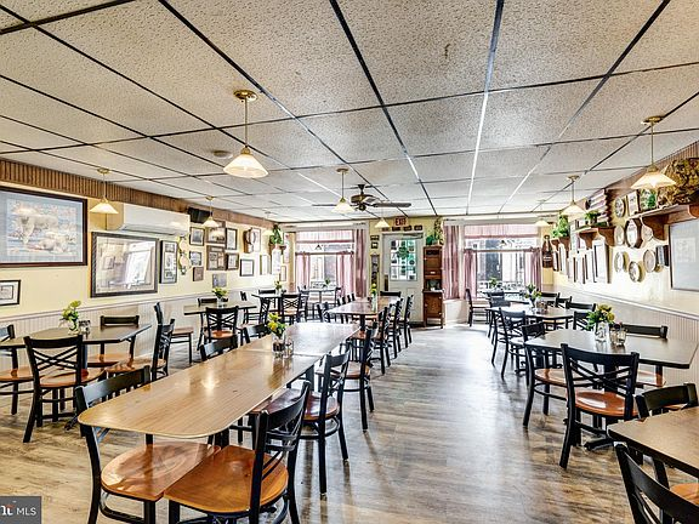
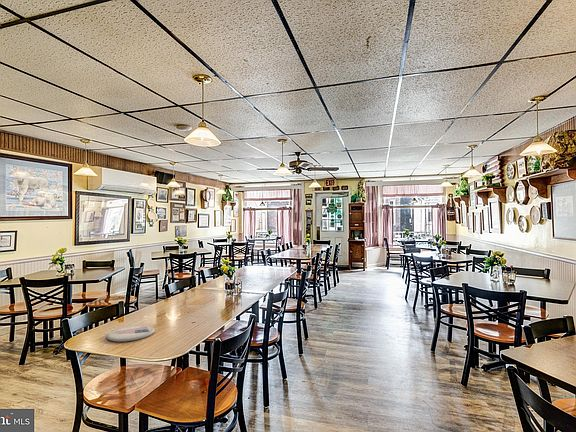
+ plate (131, 332)
